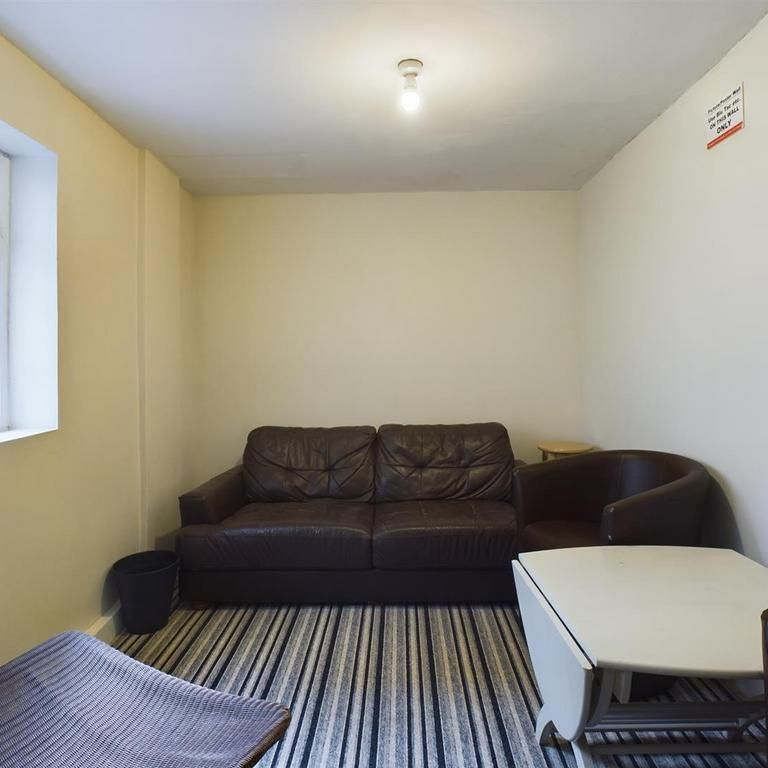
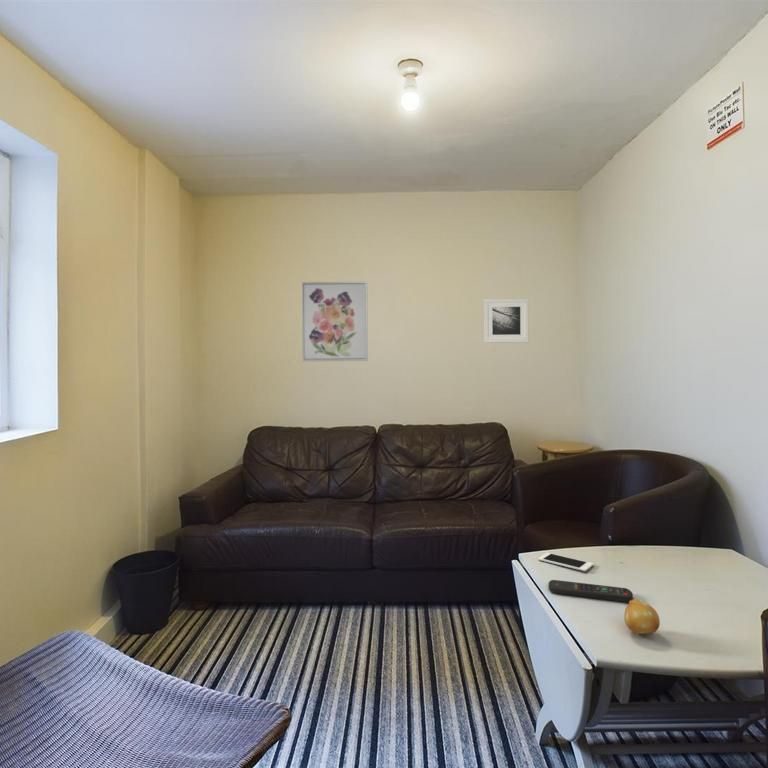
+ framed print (506, 320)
+ fruit (641, 618)
+ wall art (335, 321)
+ cell phone (565, 561)
+ remote control (589, 590)
